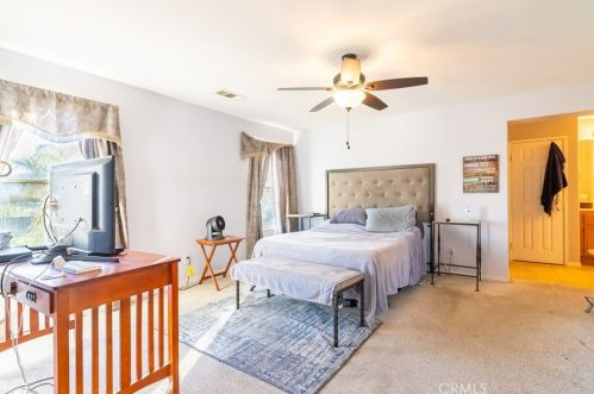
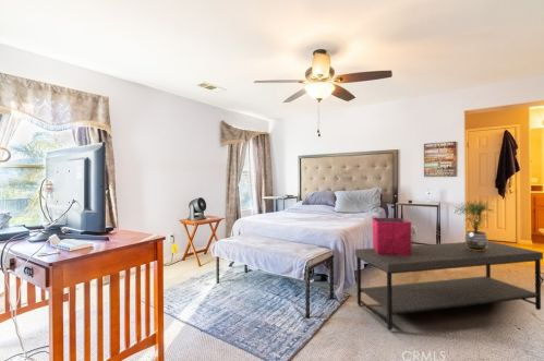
+ storage bin (390, 234)
+ potted plant (474, 224)
+ storage bench (446, 280)
